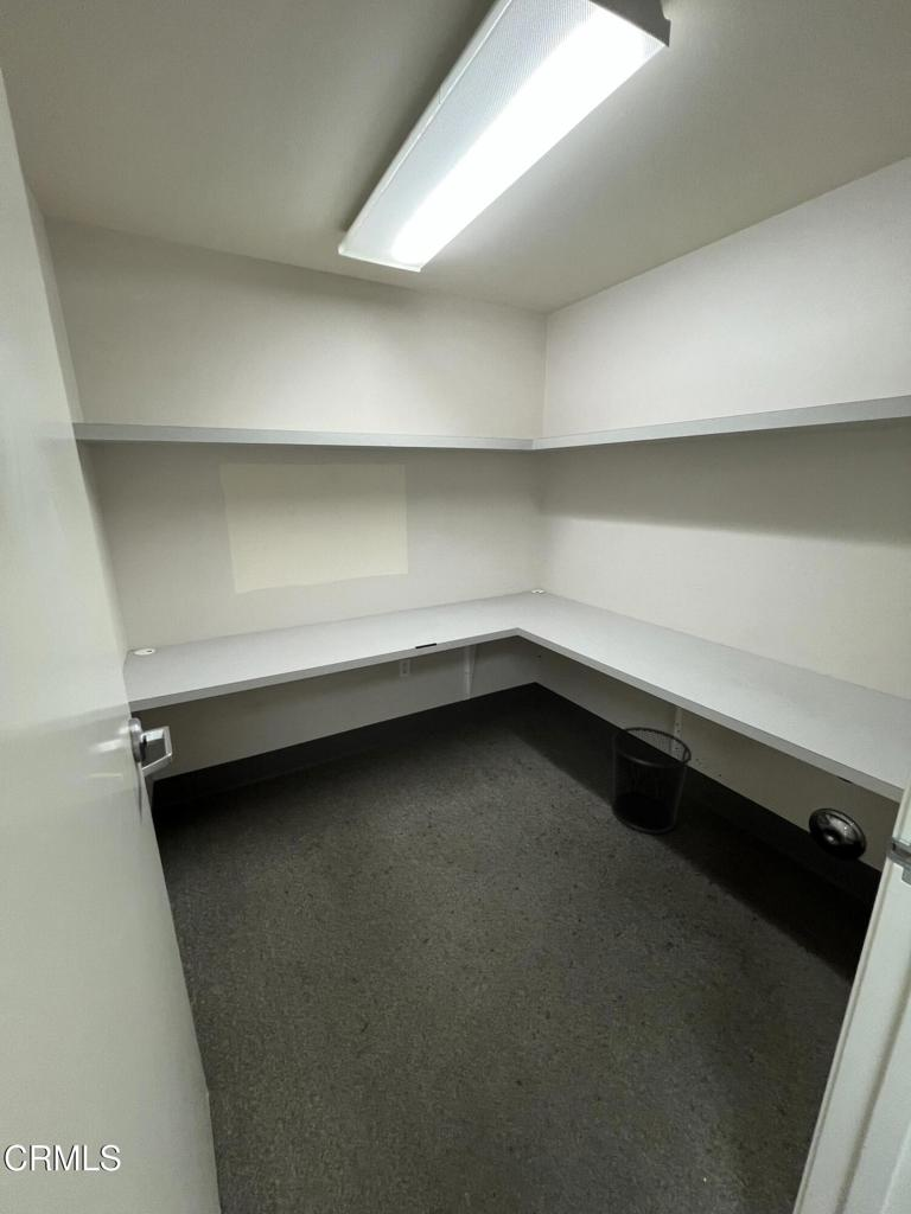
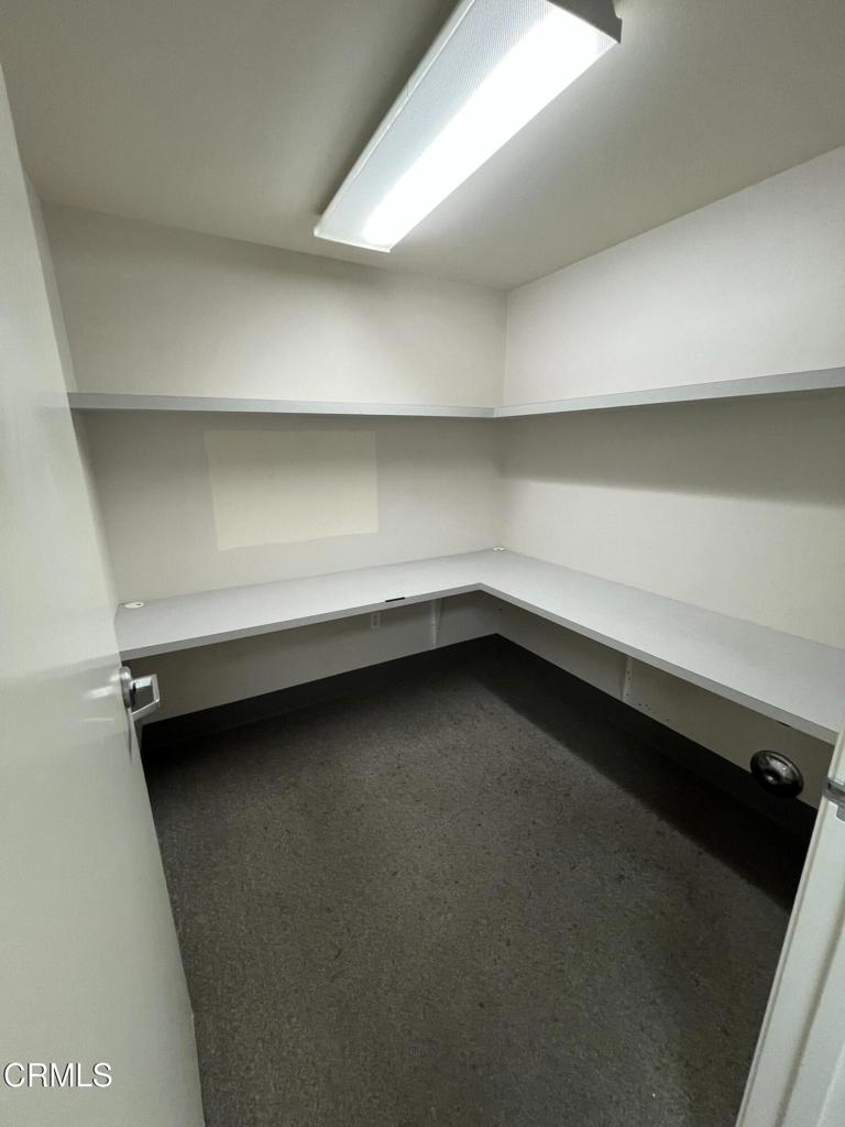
- waste bin (646, 779)
